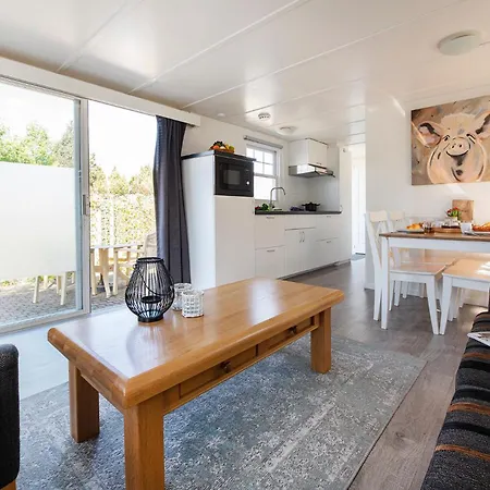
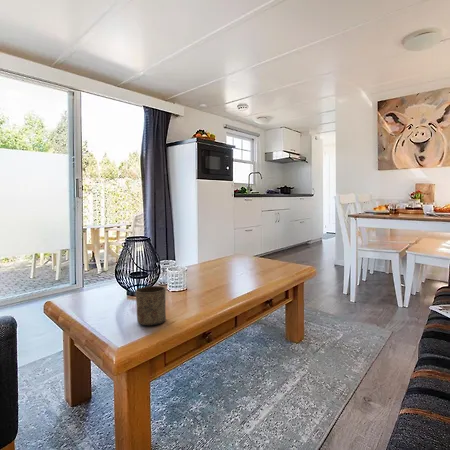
+ cup (151, 305)
